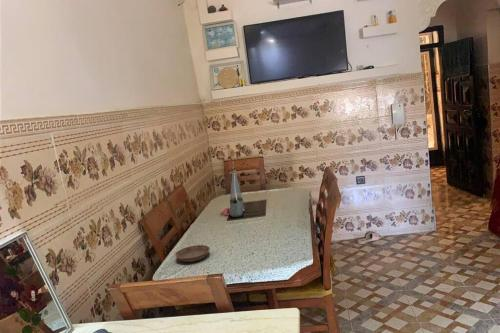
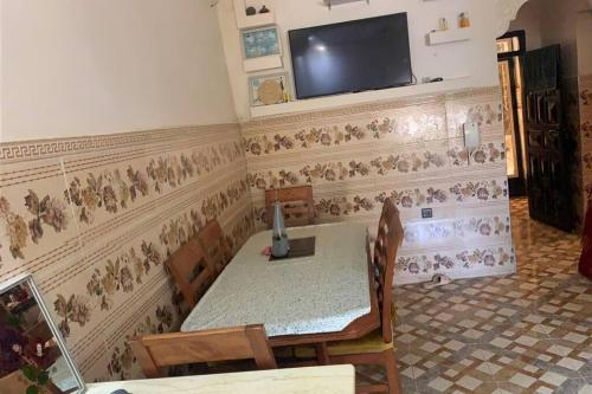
- saucer (192, 254)
